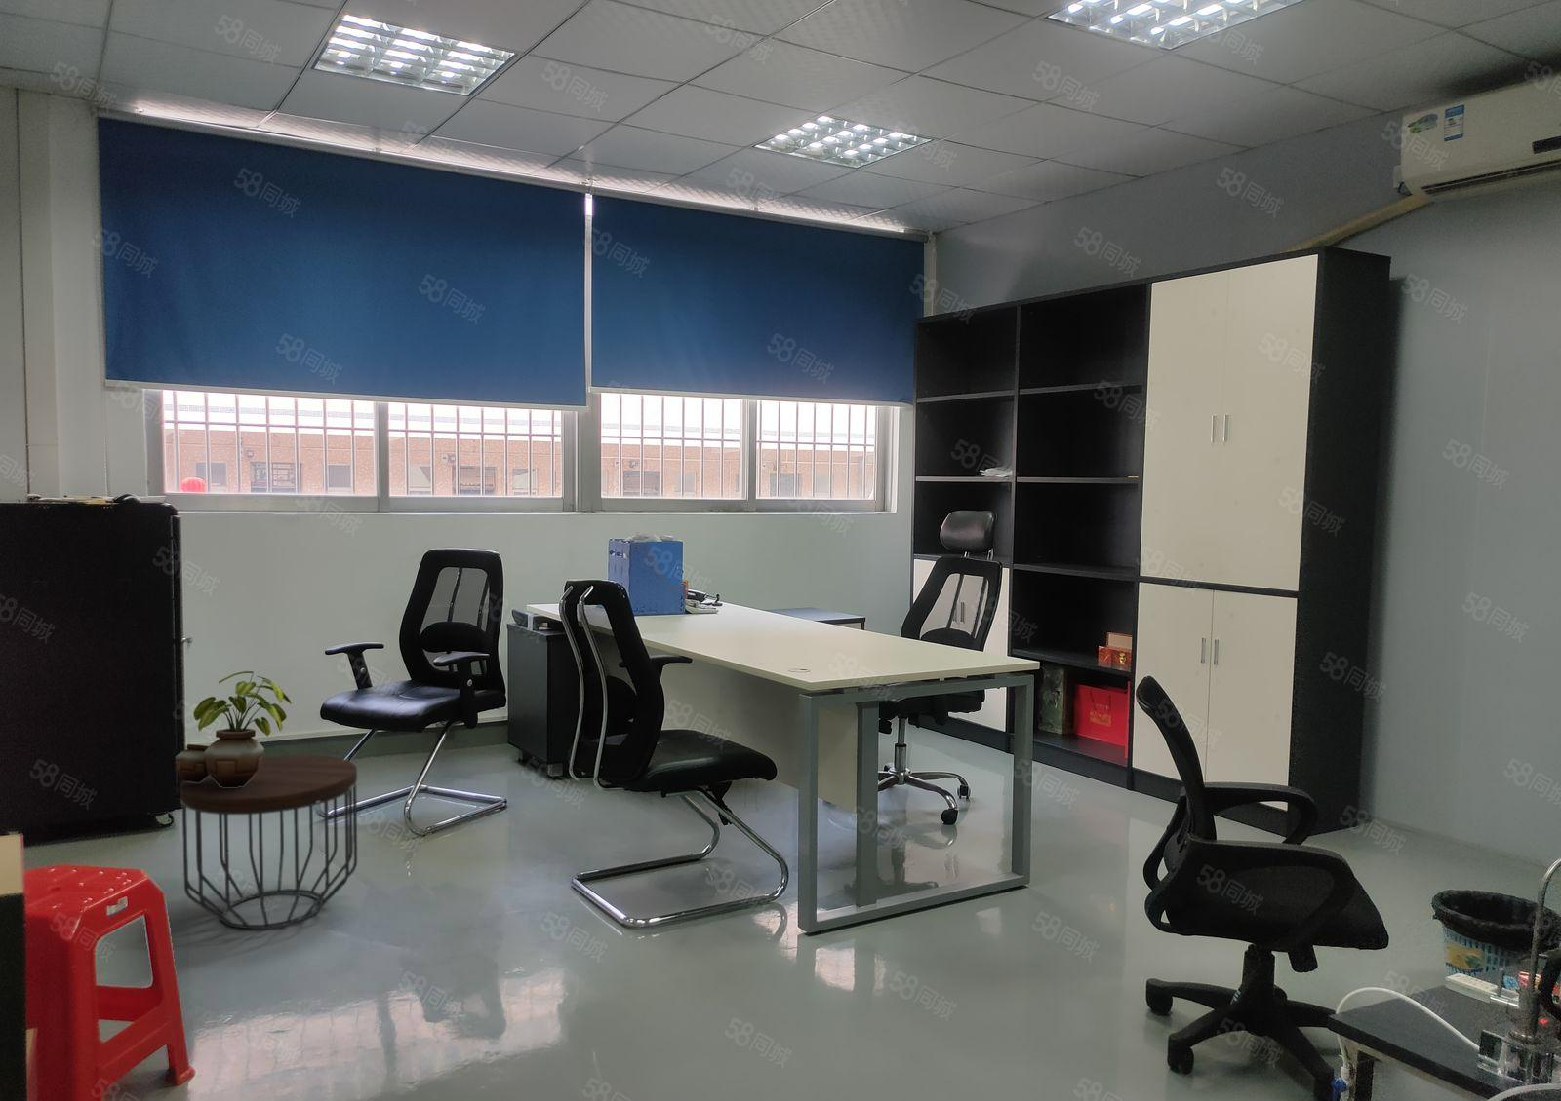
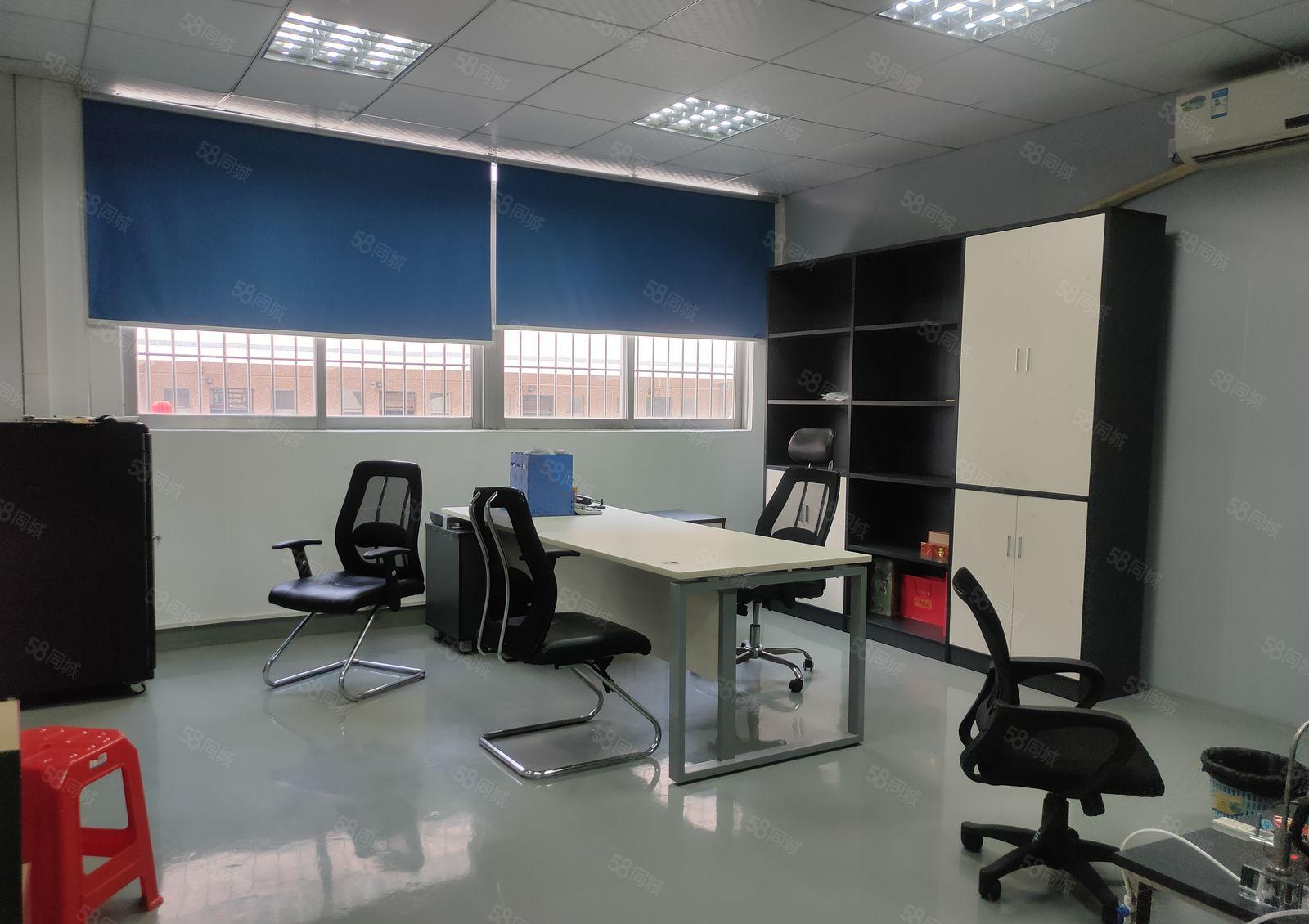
- potted plant (239, 726)
- side table (280, 842)
